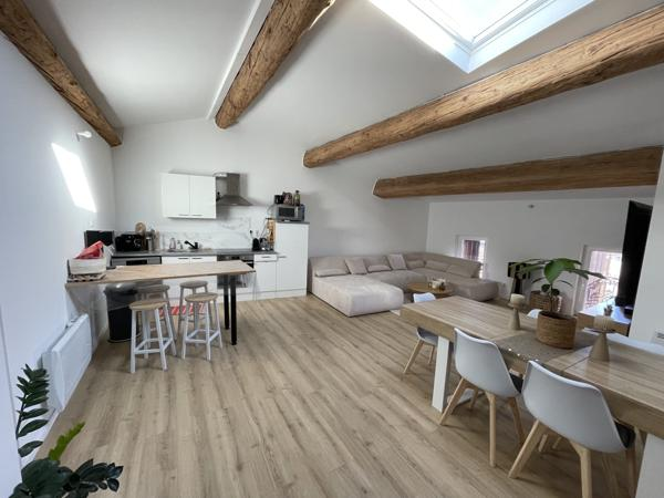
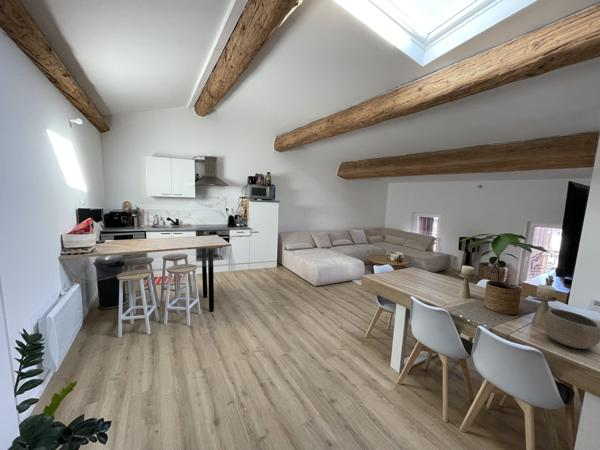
+ bowl (570, 329)
